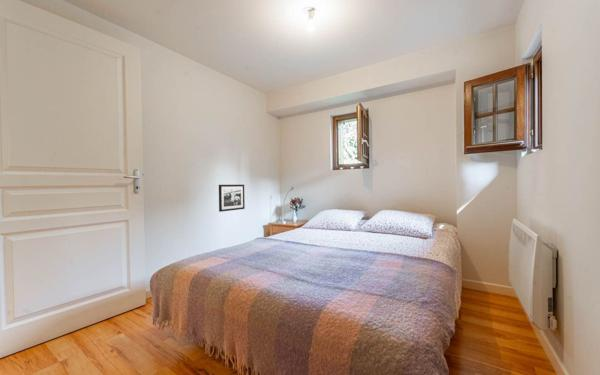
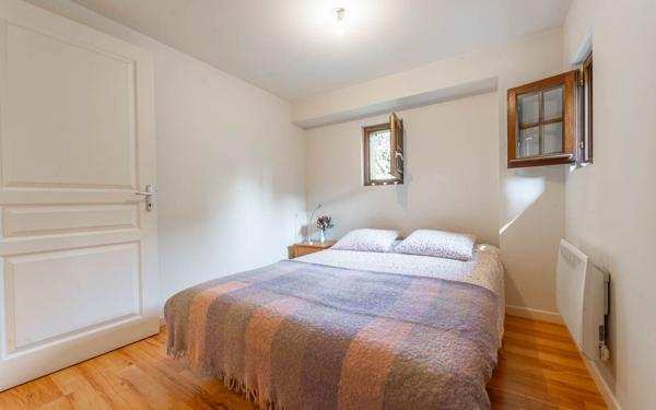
- picture frame (232, 197)
